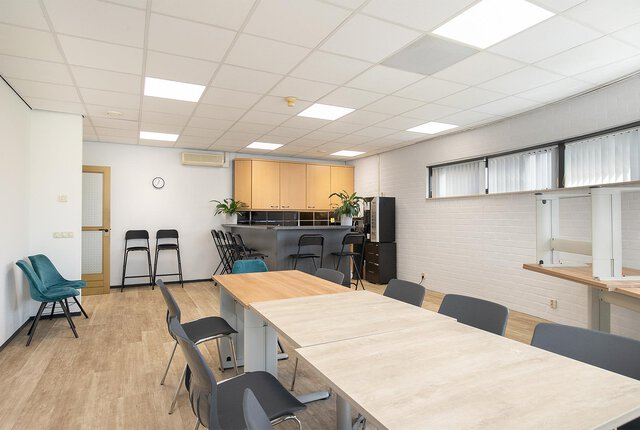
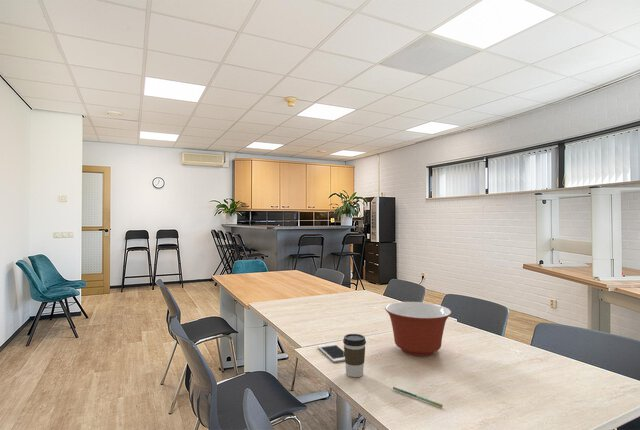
+ pen (416, 396)
+ mixing bowl (417, 329)
+ cell phone (334, 352)
+ coffee cup (354, 355)
